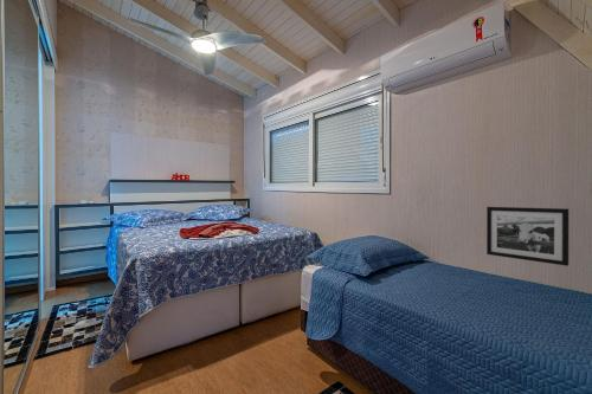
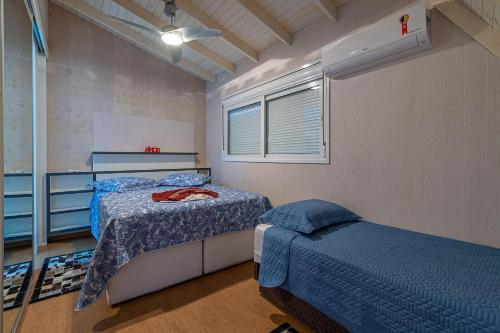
- picture frame (523, 233)
